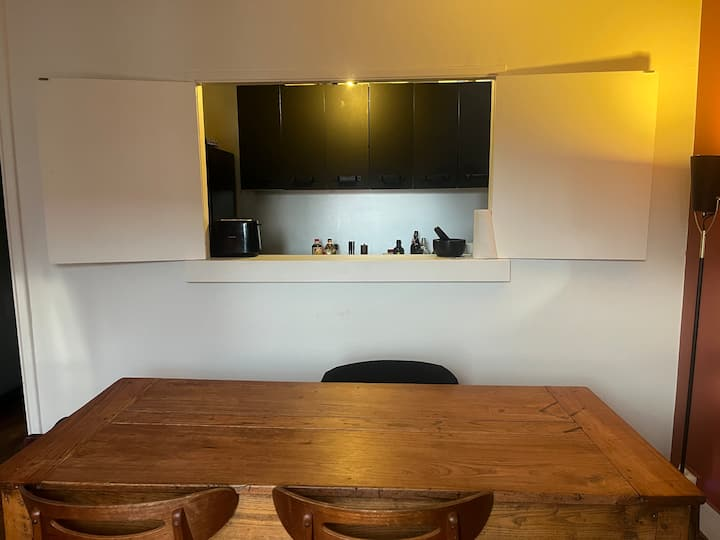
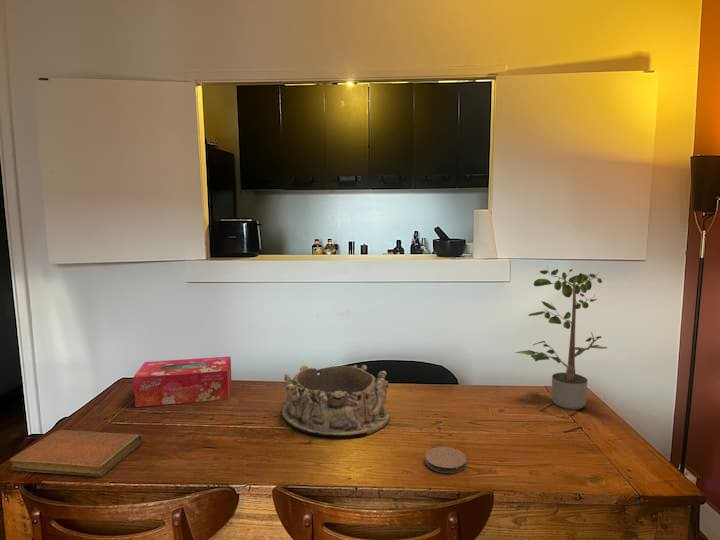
+ notebook (78, 450)
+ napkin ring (334, 393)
+ potted plant (565, 327)
+ tissue box (185, 380)
+ coaster (445, 459)
